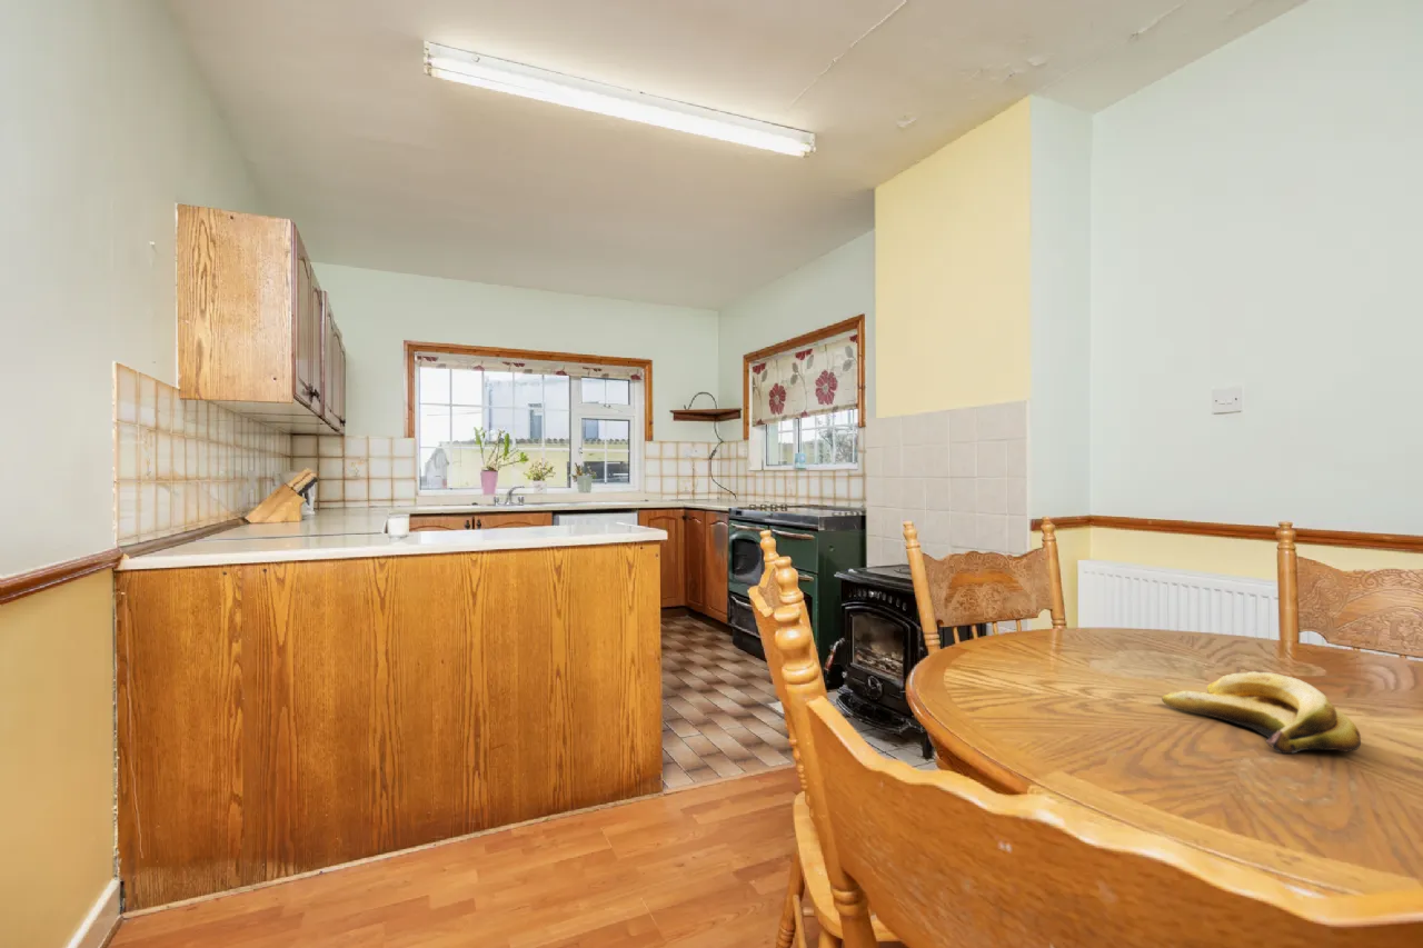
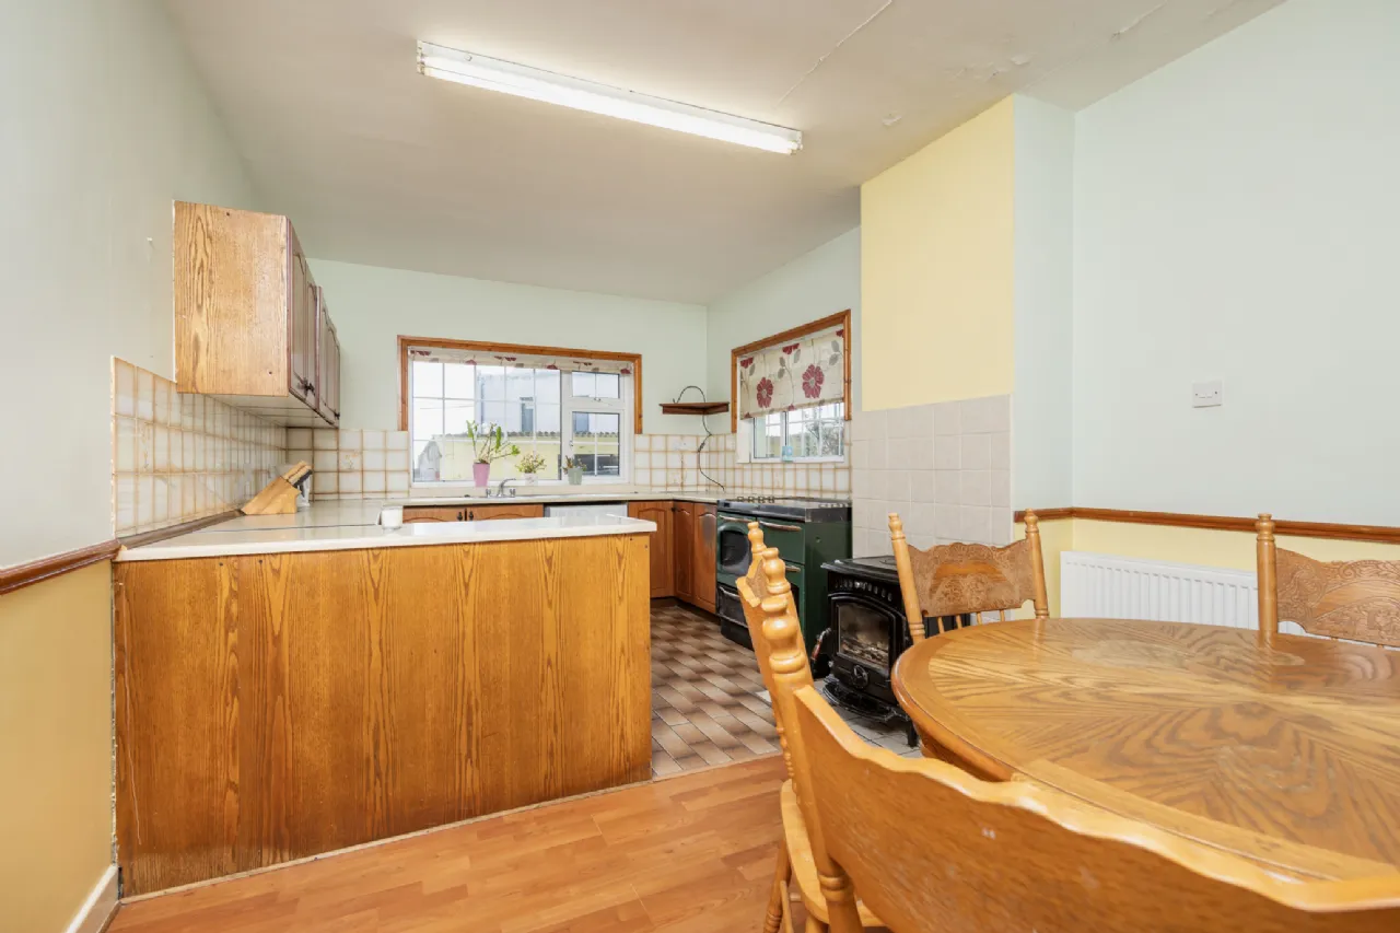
- banana (1255, 703)
